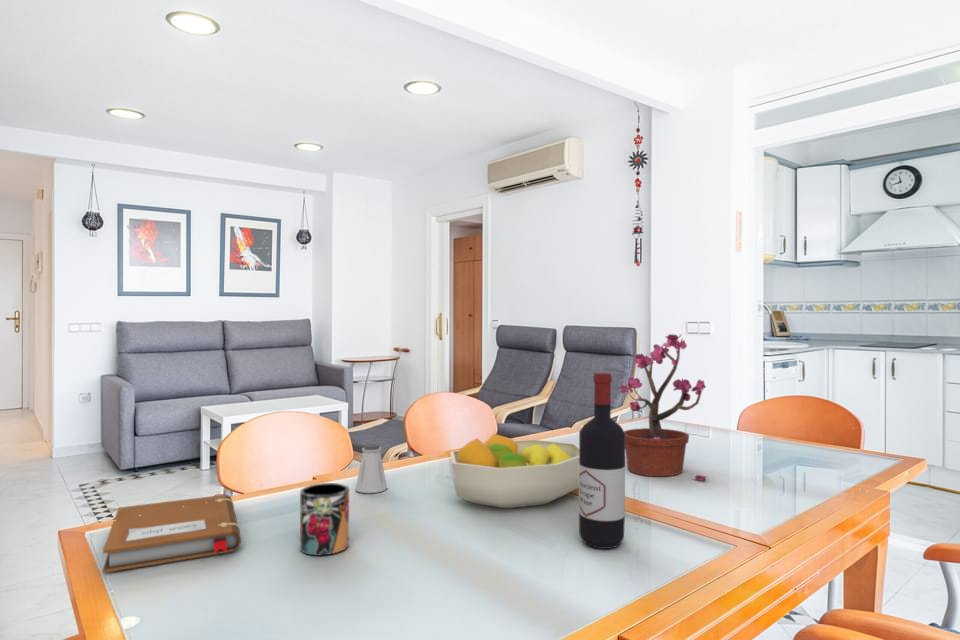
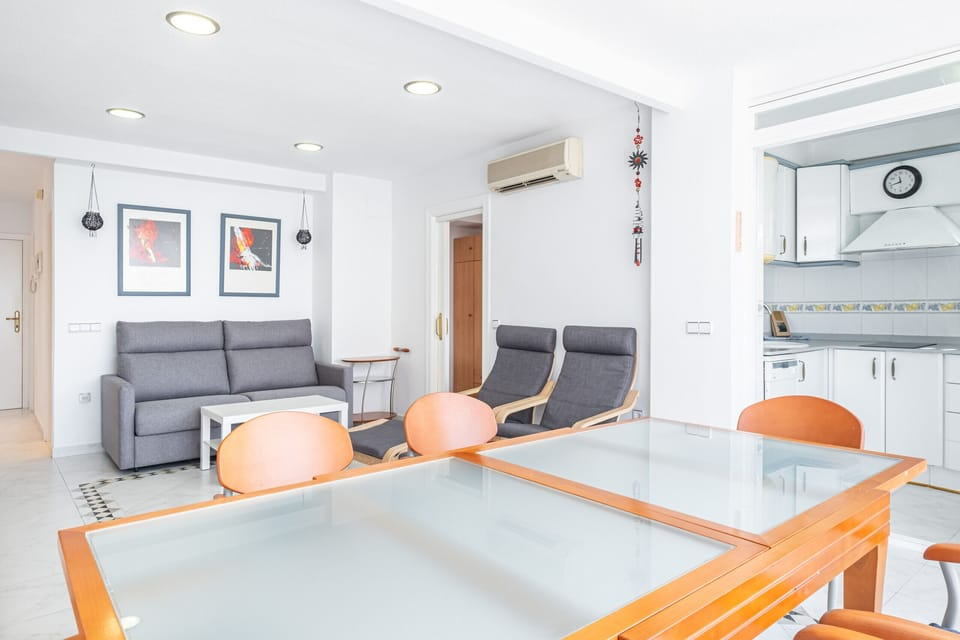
- mug (322, 514)
- saltshaker (371, 466)
- wine bottle (602, 457)
- potted plant (648, 401)
- fruit bowl (518, 463)
- notebook (176, 528)
